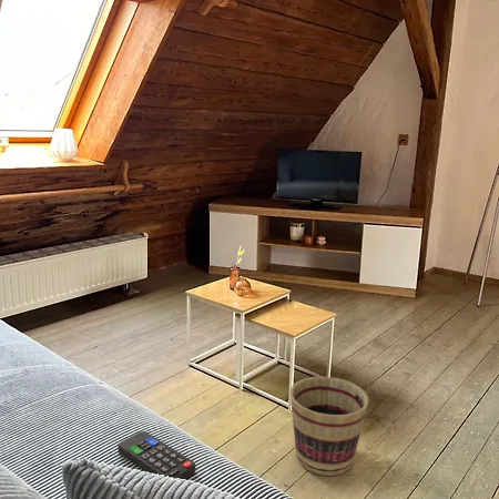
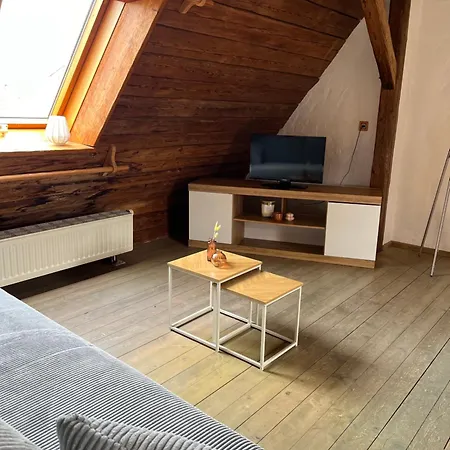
- basket (326, 426)
- remote control (155, 456)
